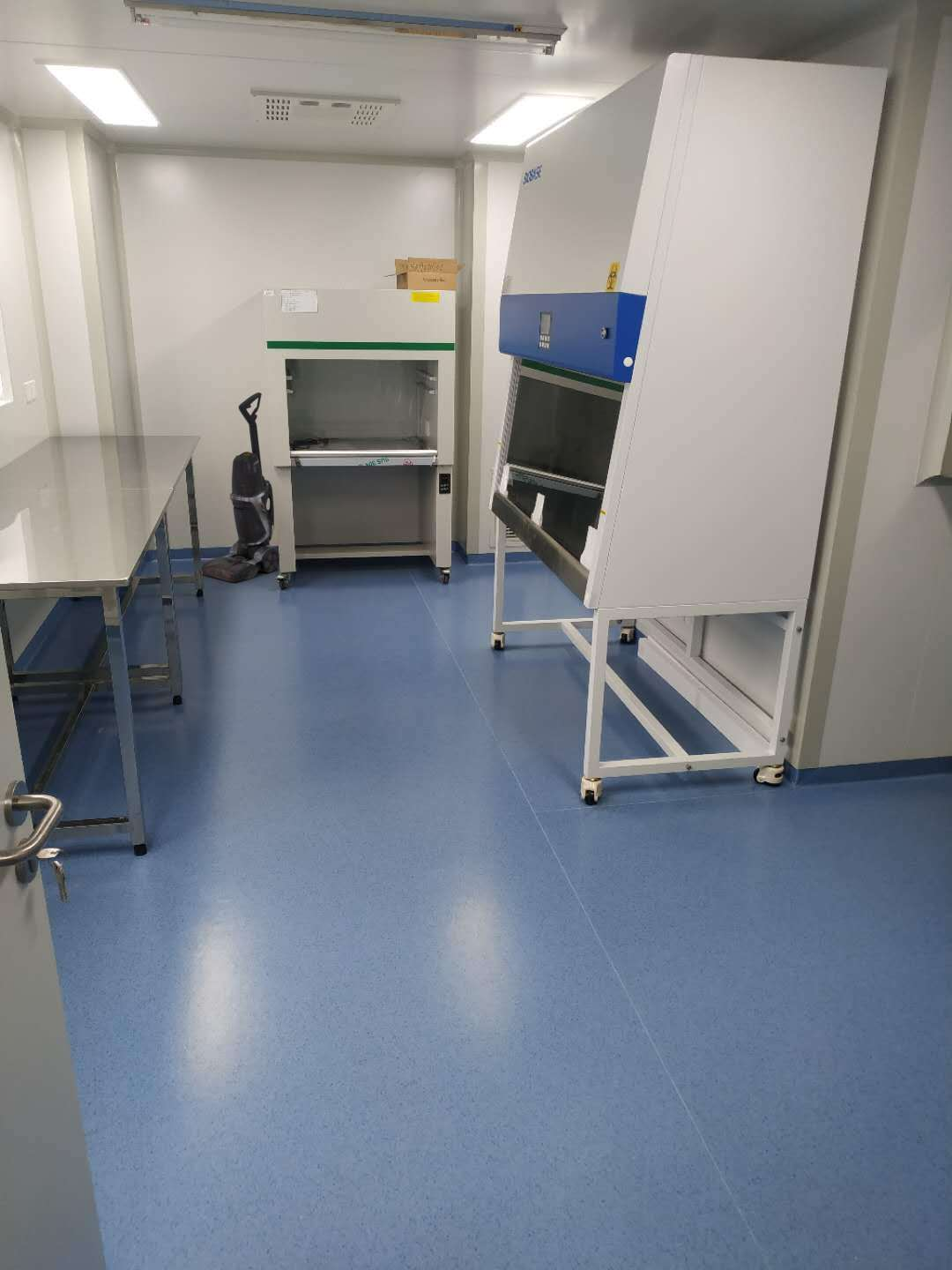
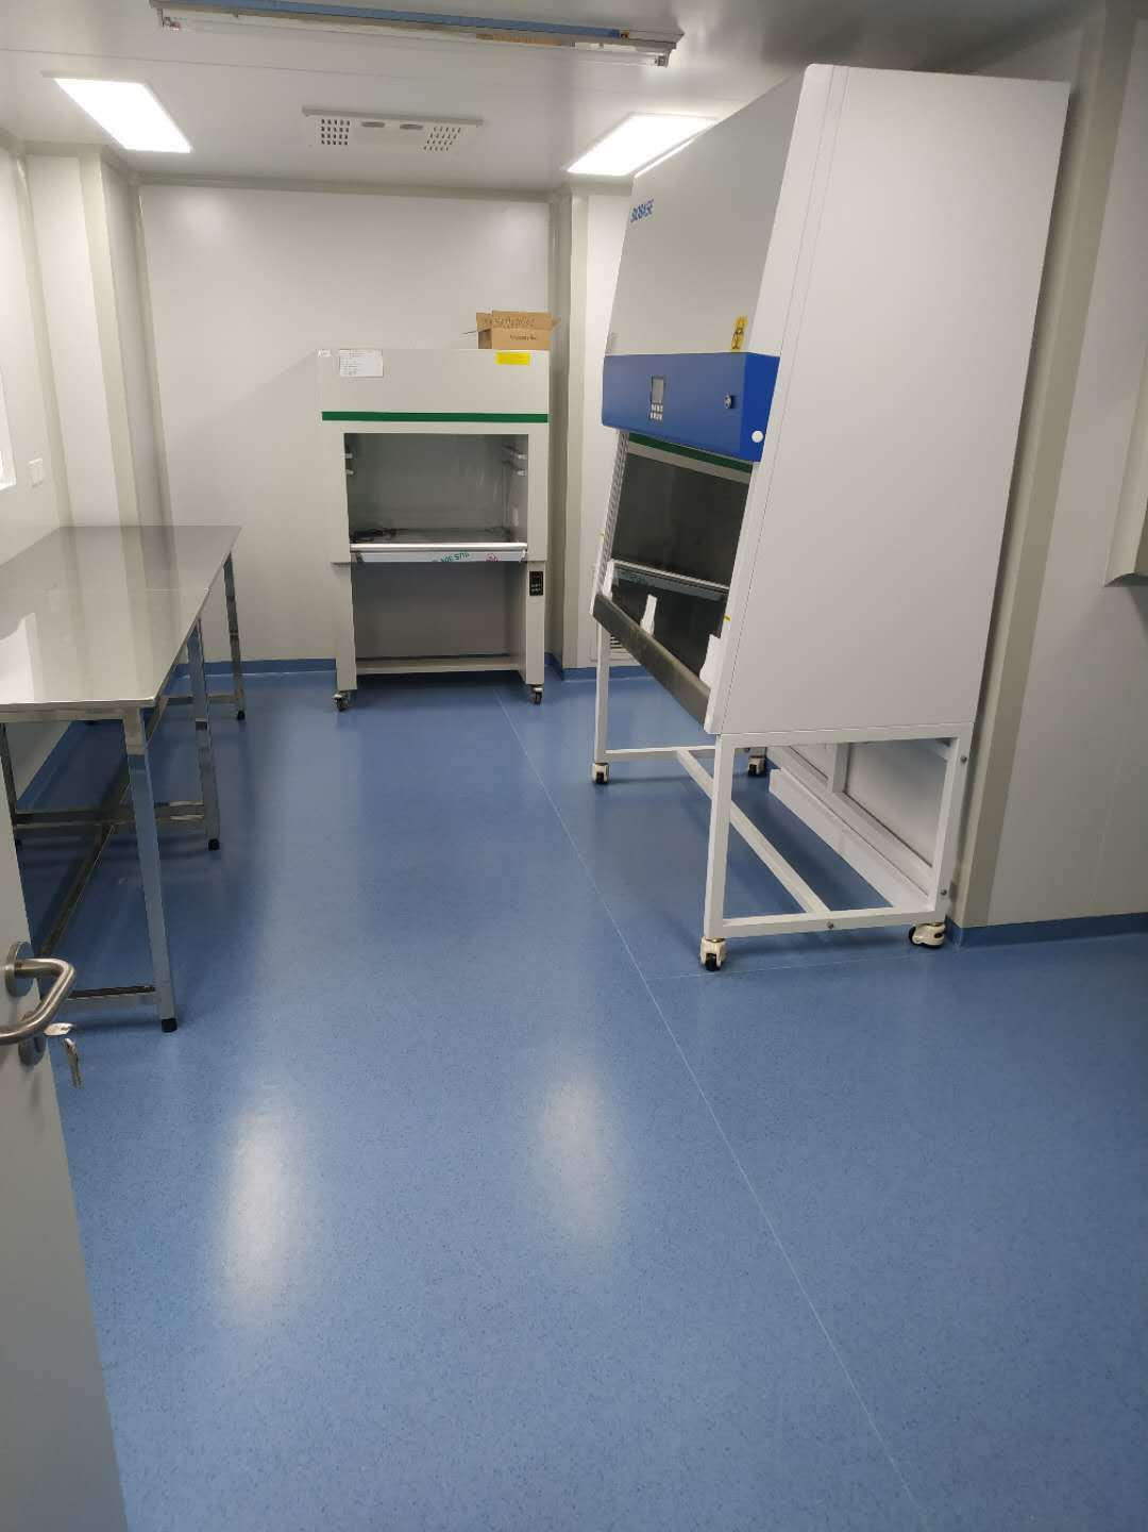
- vacuum cleaner (235, 486)
